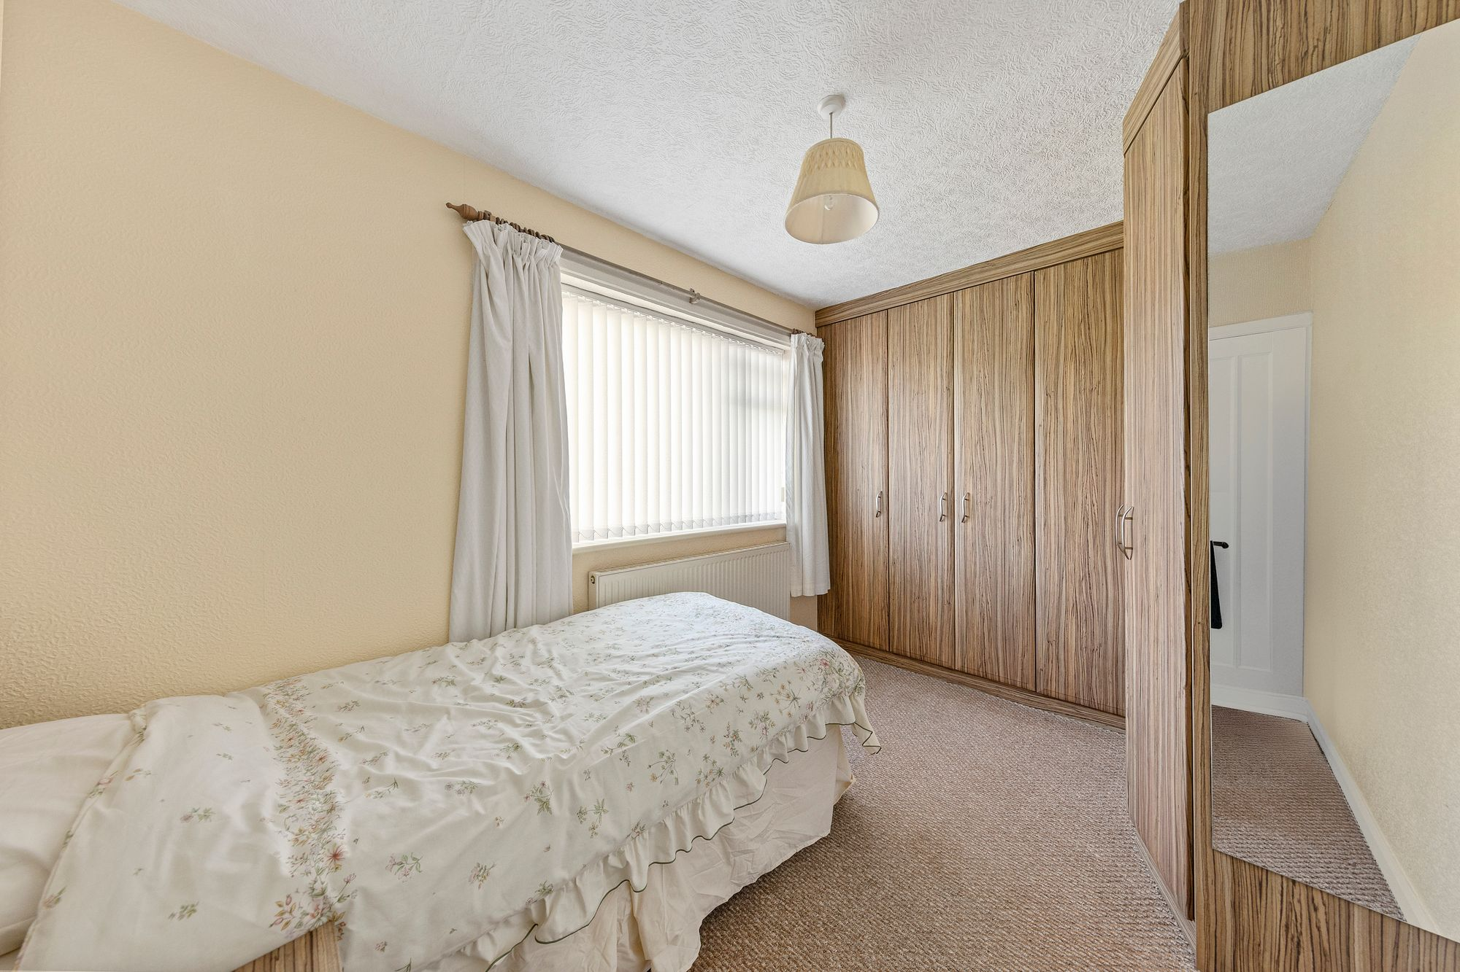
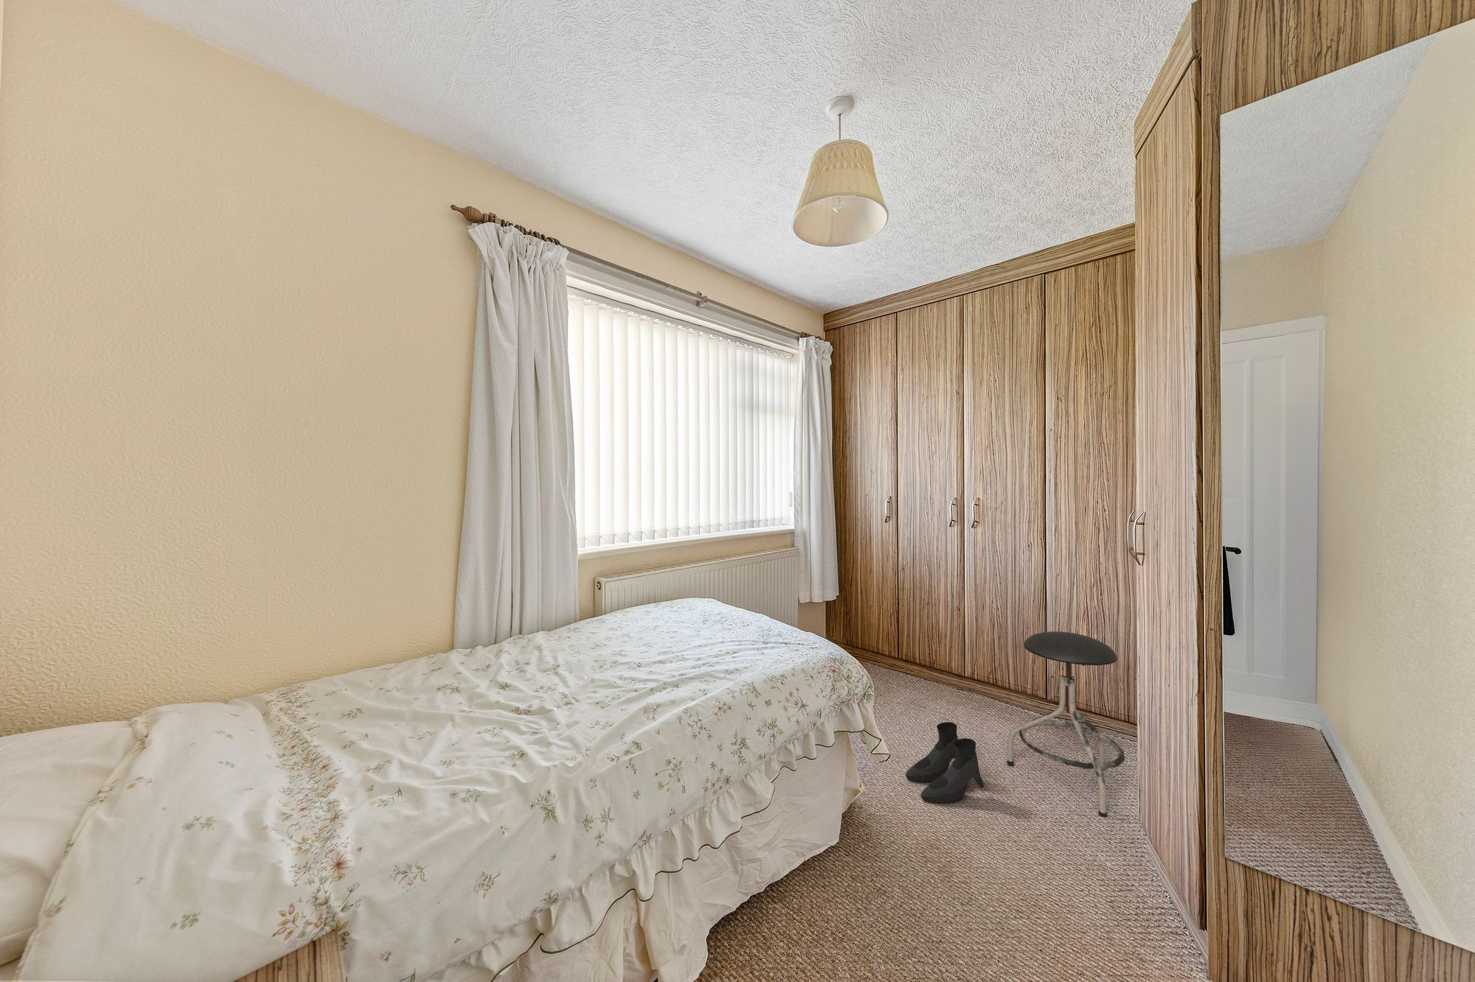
+ stool (1062, 707)
+ boots (942, 758)
